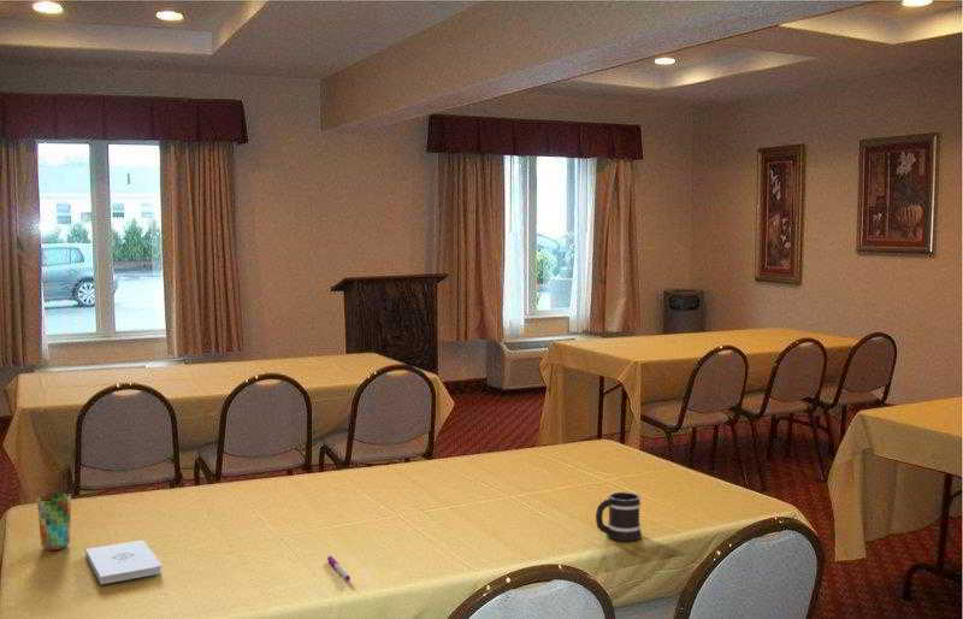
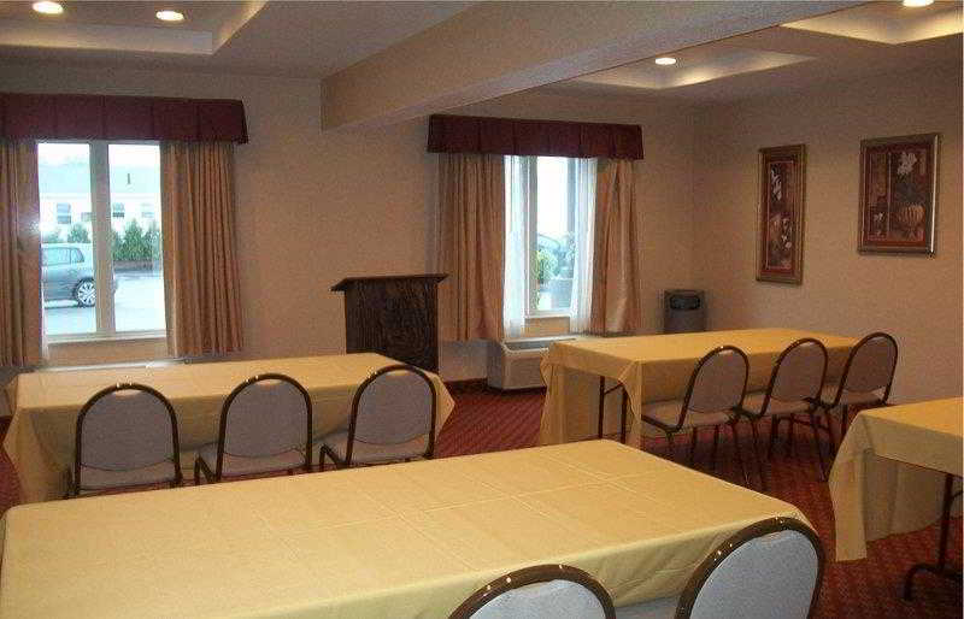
- pen (338, 567)
- mug (618, 515)
- notepad (123, 560)
- cup (54, 521)
